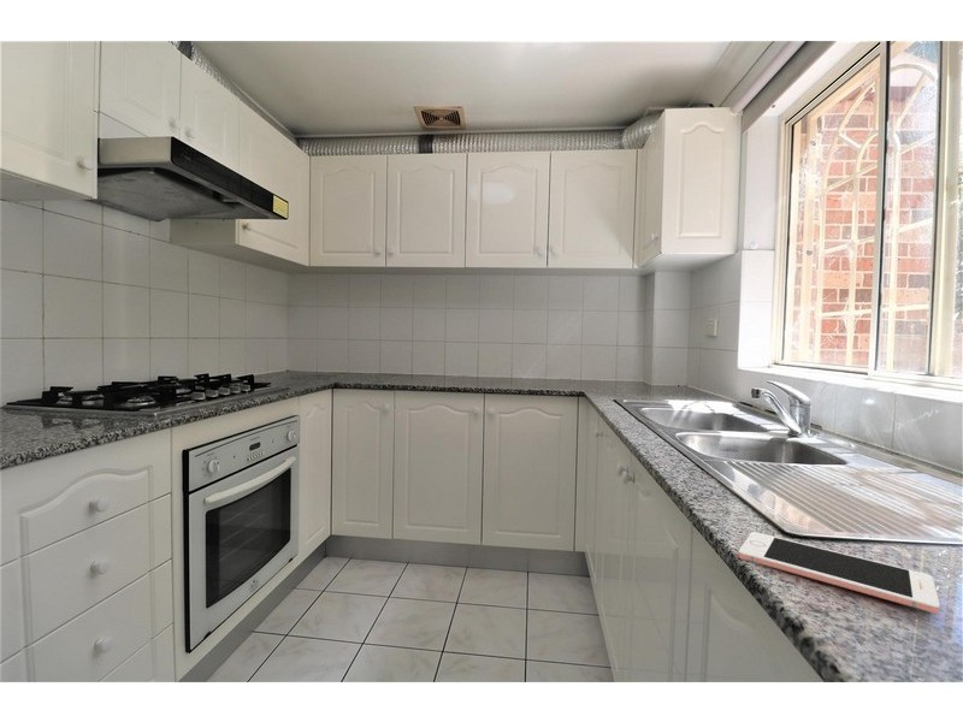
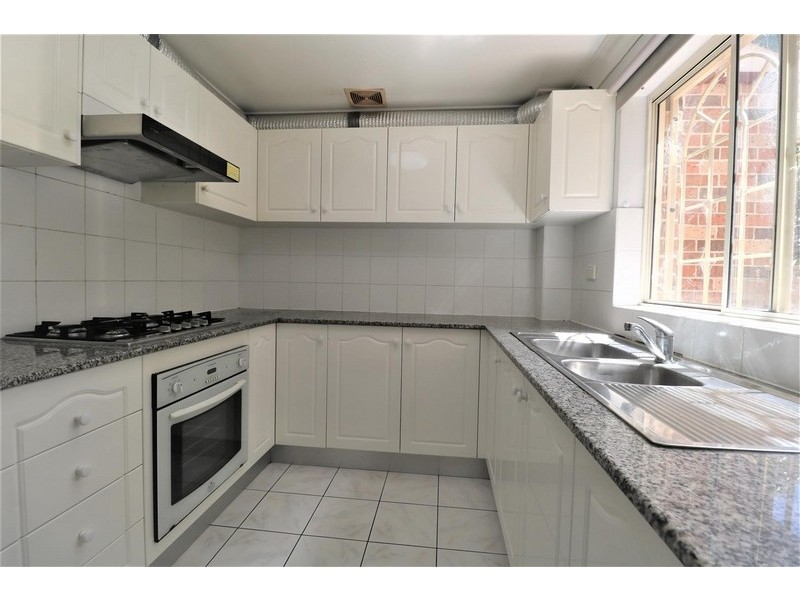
- cell phone (829, 566)
